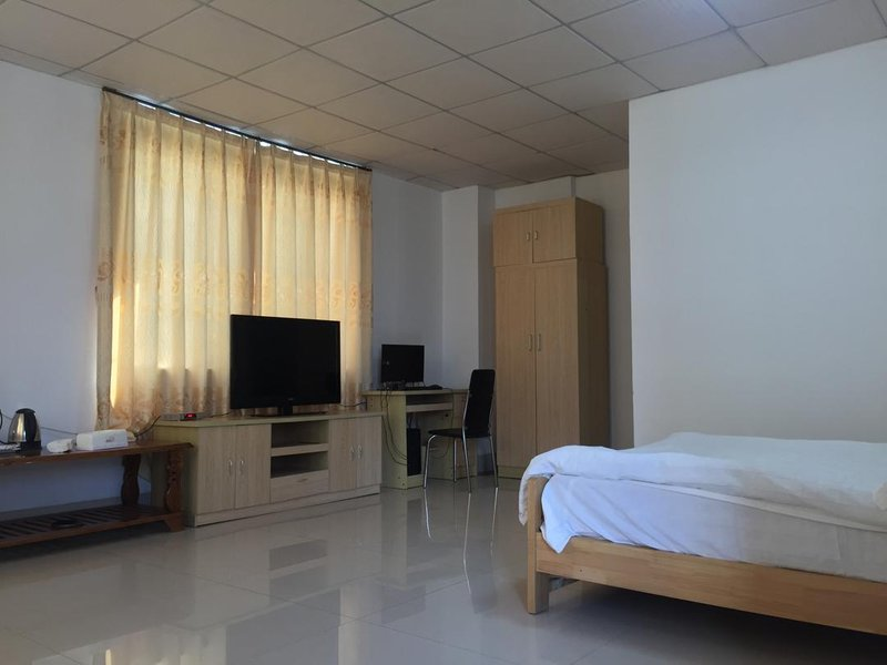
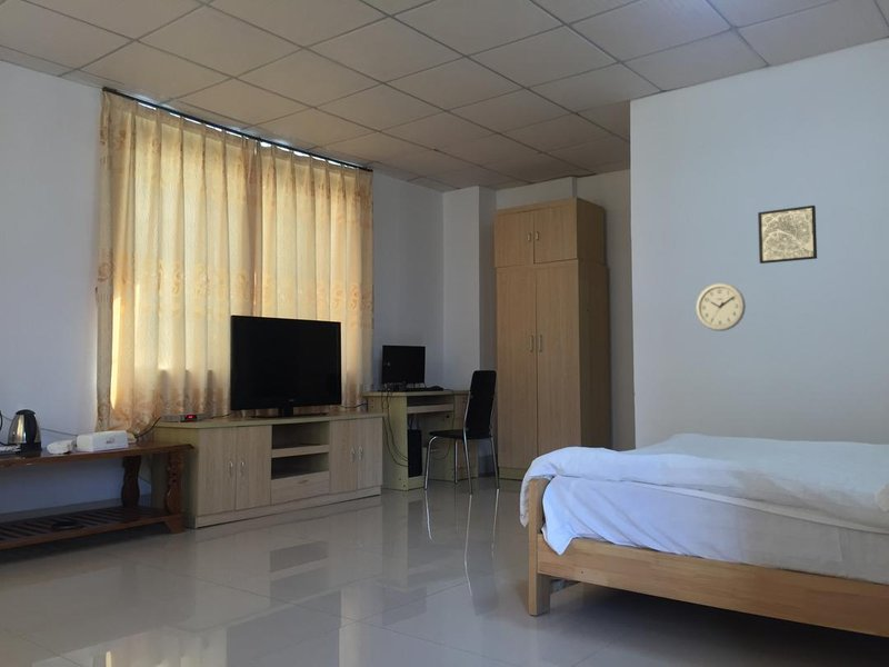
+ wall art (787, 235)
+ wall clock (719, 307)
